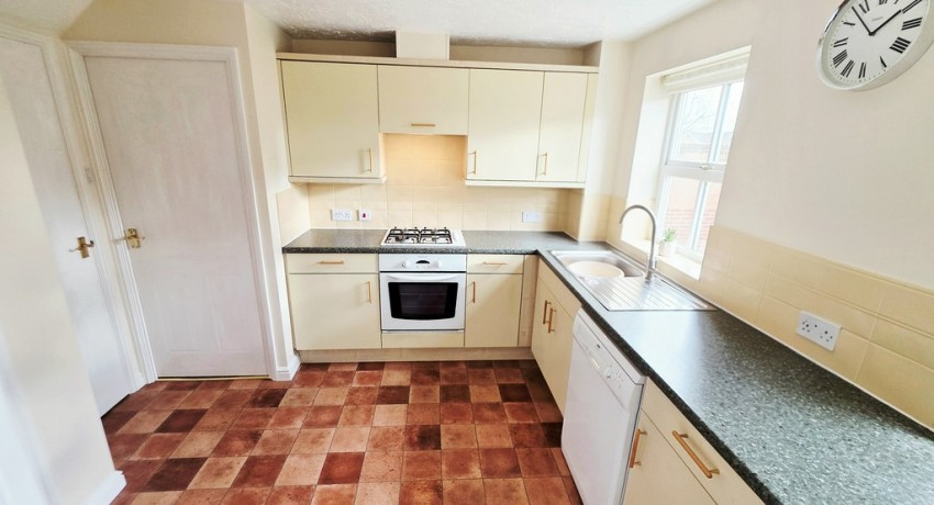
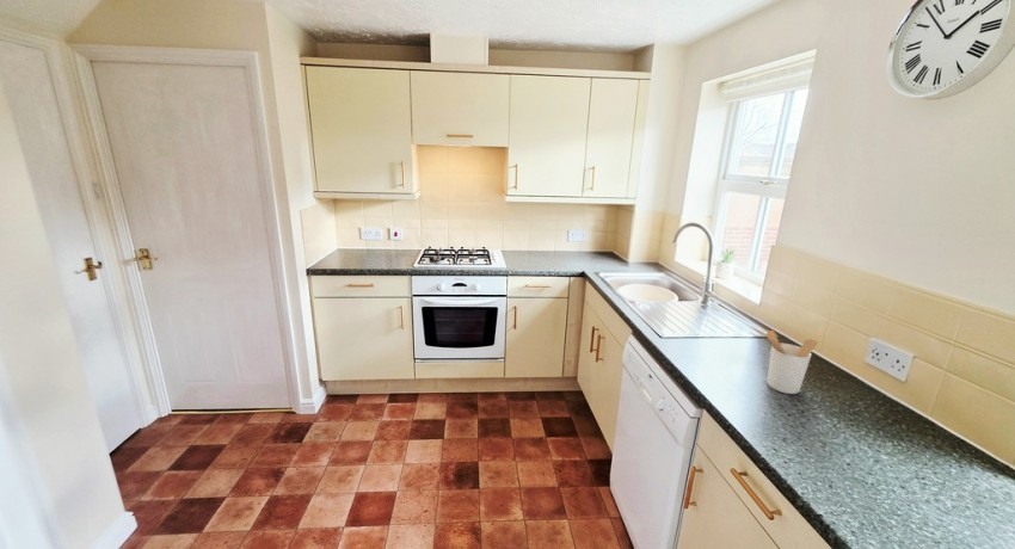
+ utensil holder (781, 359)
